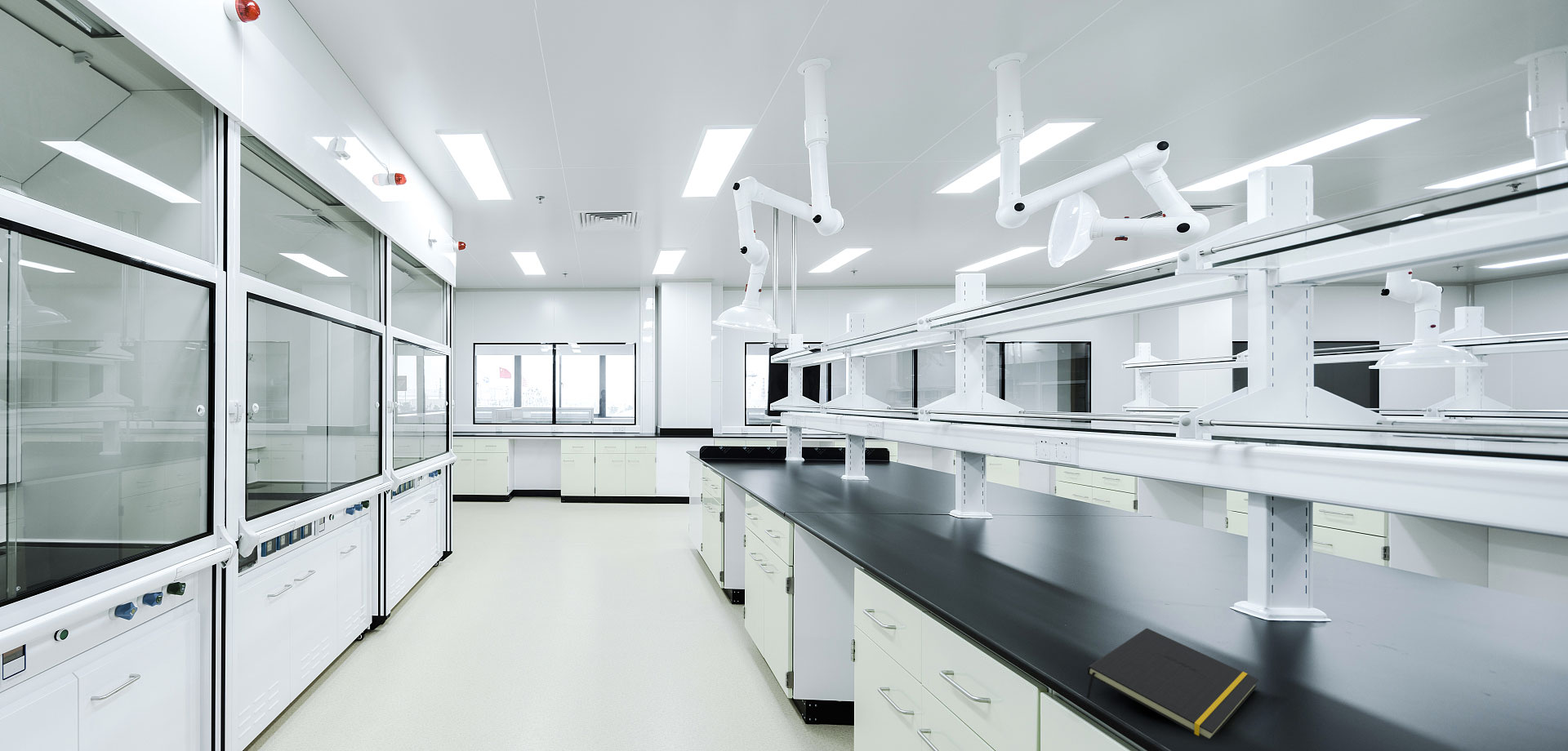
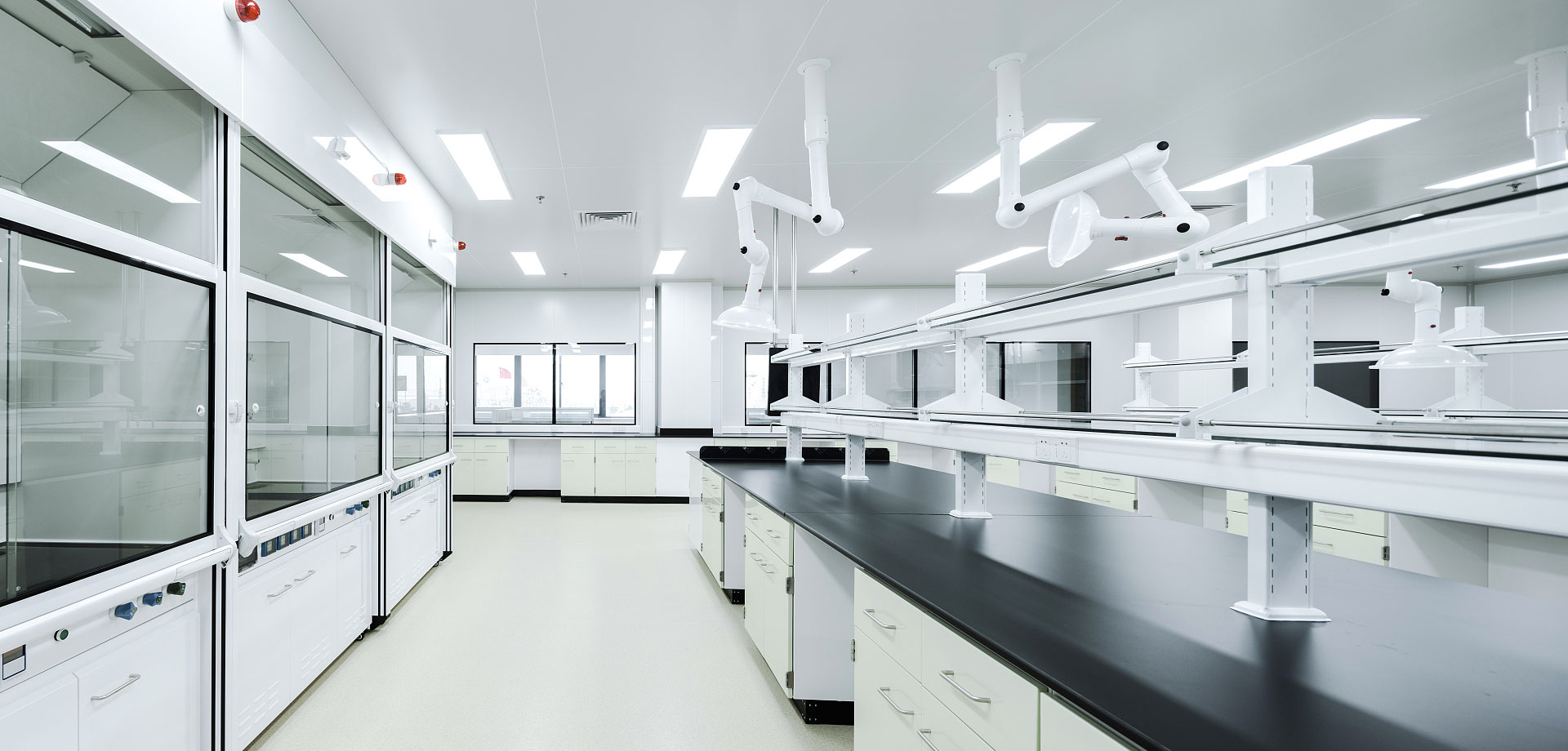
- notepad (1174, 677)
